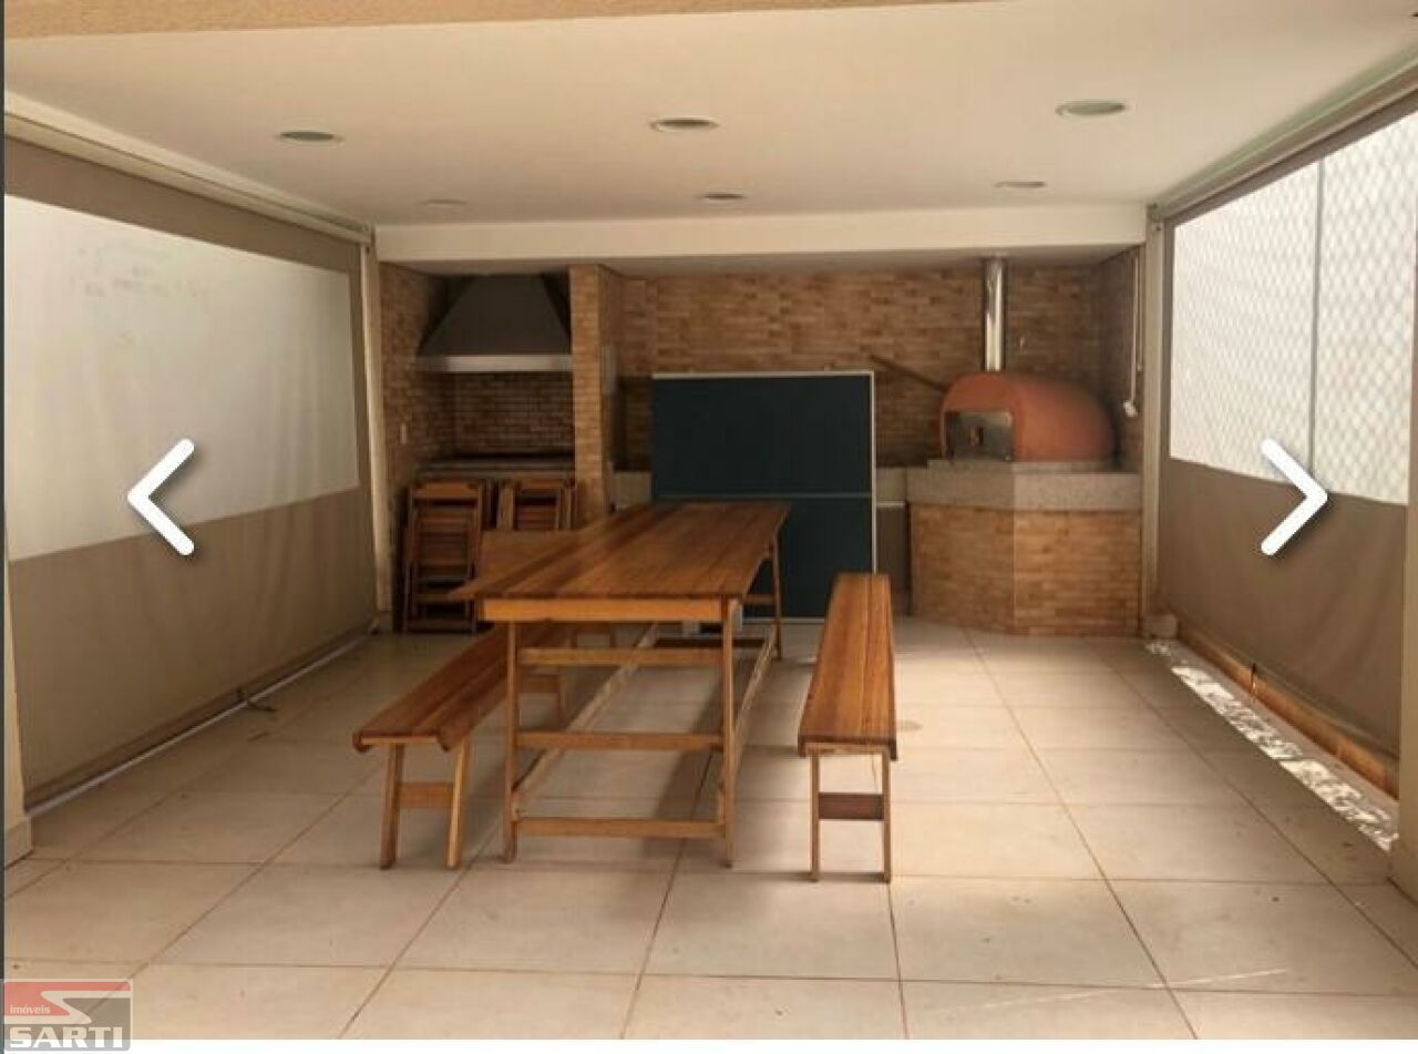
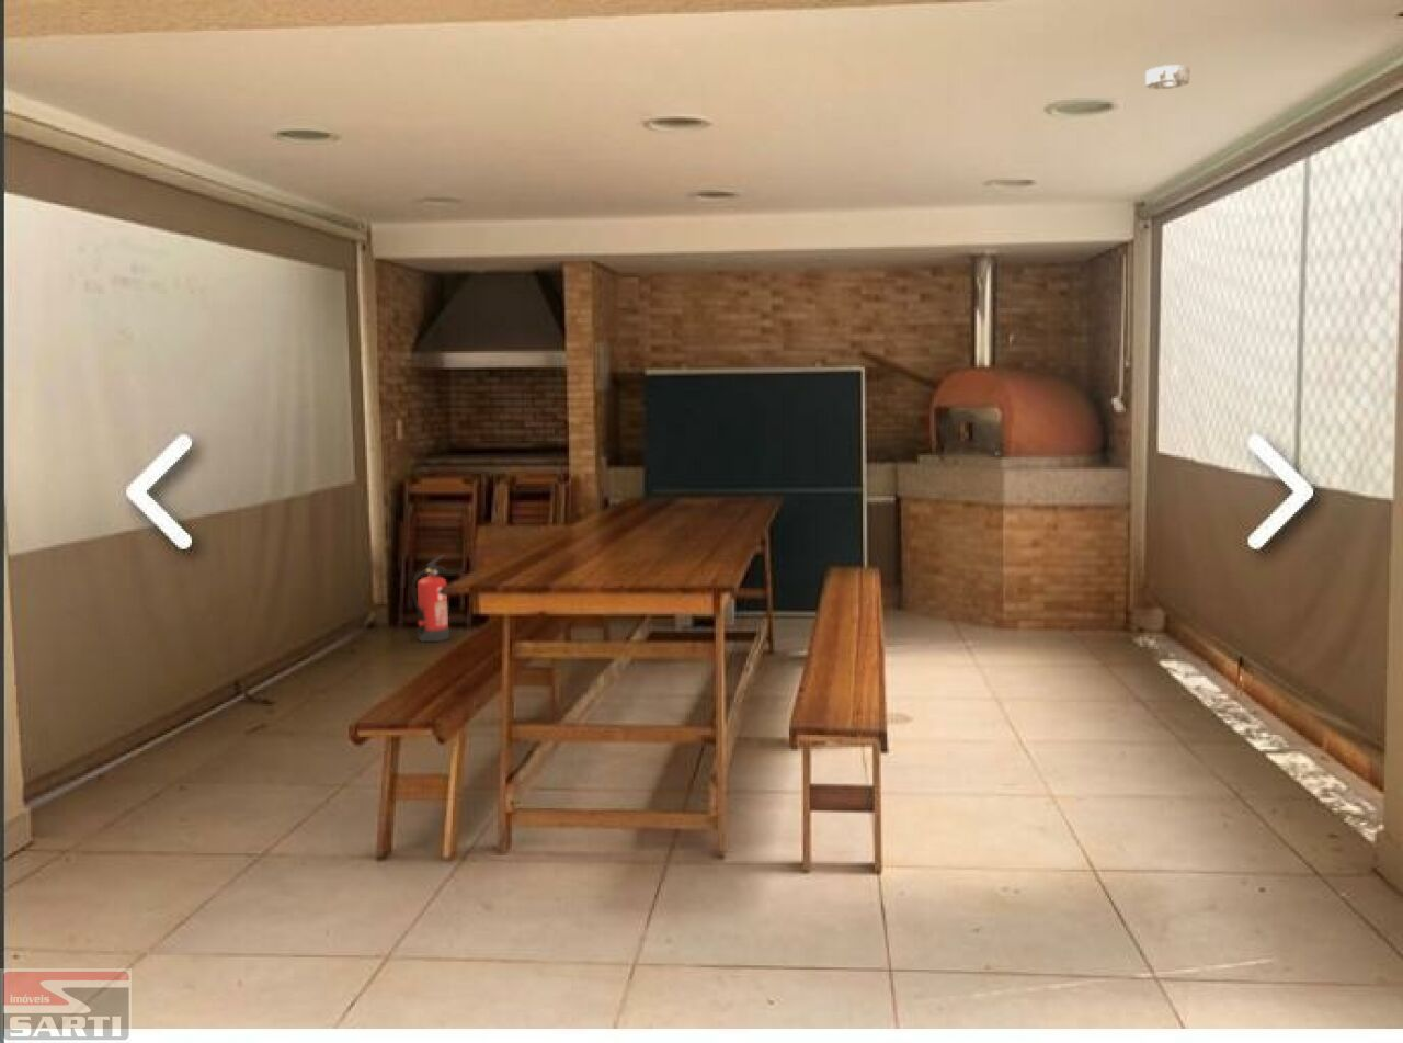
+ smoke detector (1167, 76)
+ fire extinguisher (430, 598)
